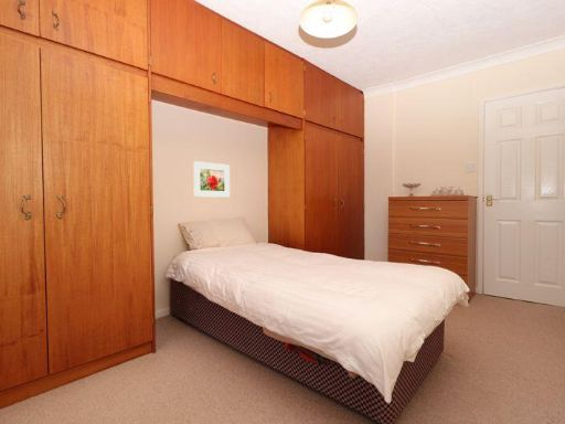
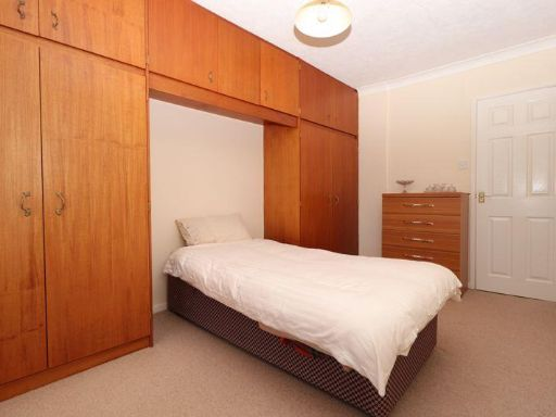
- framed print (212, 180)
